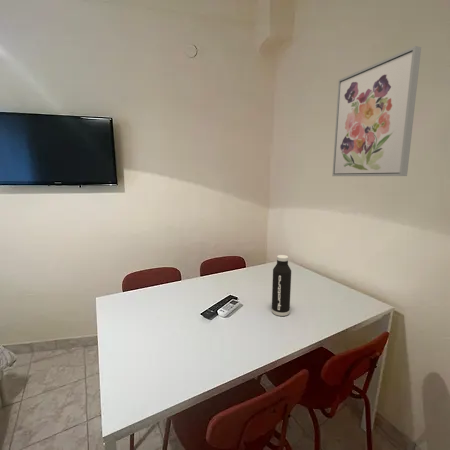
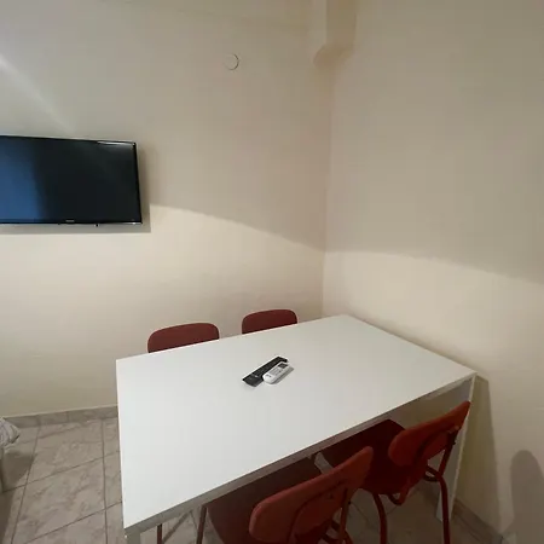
- wall art (369, 122)
- water bottle (281, 284)
